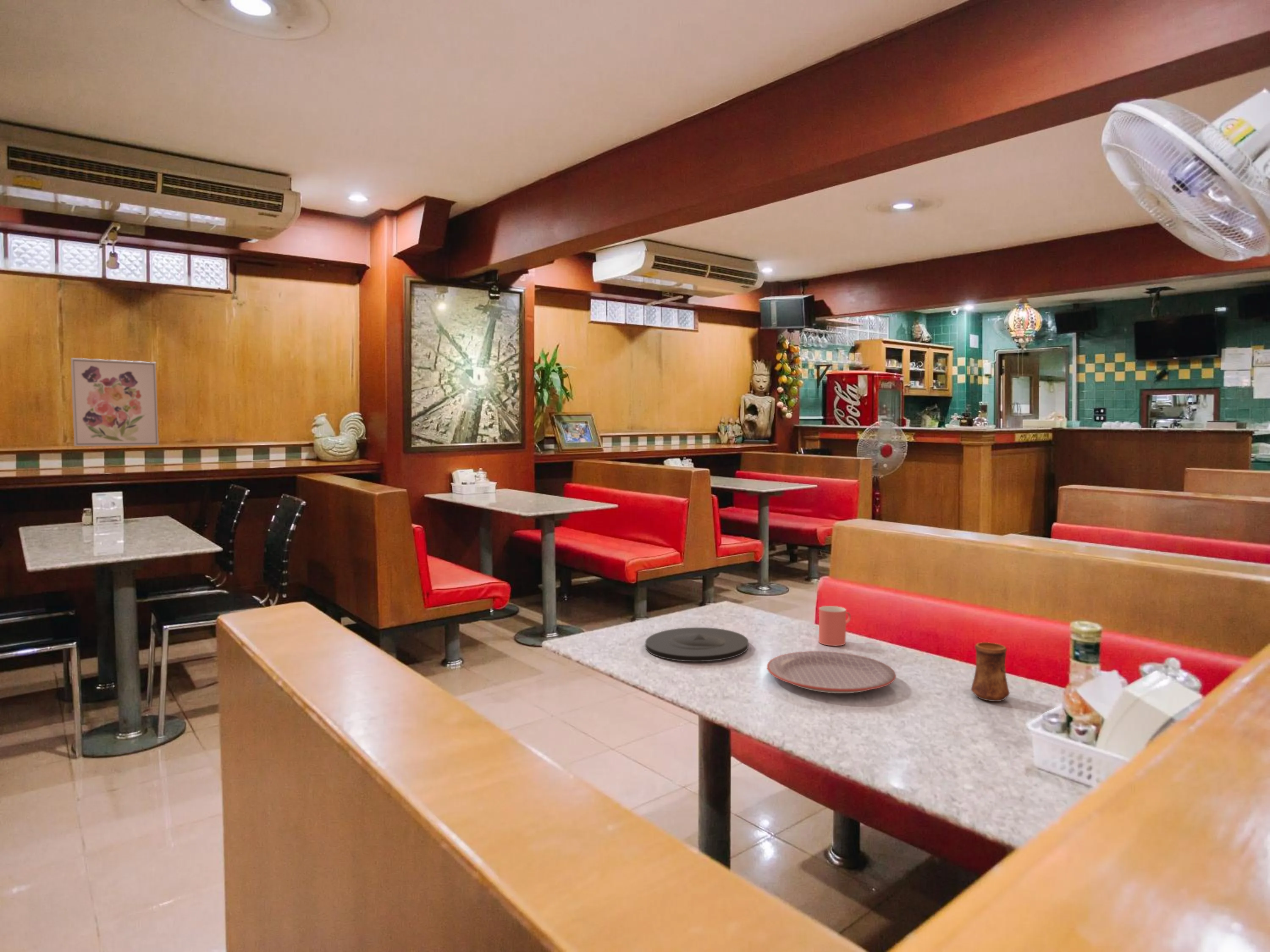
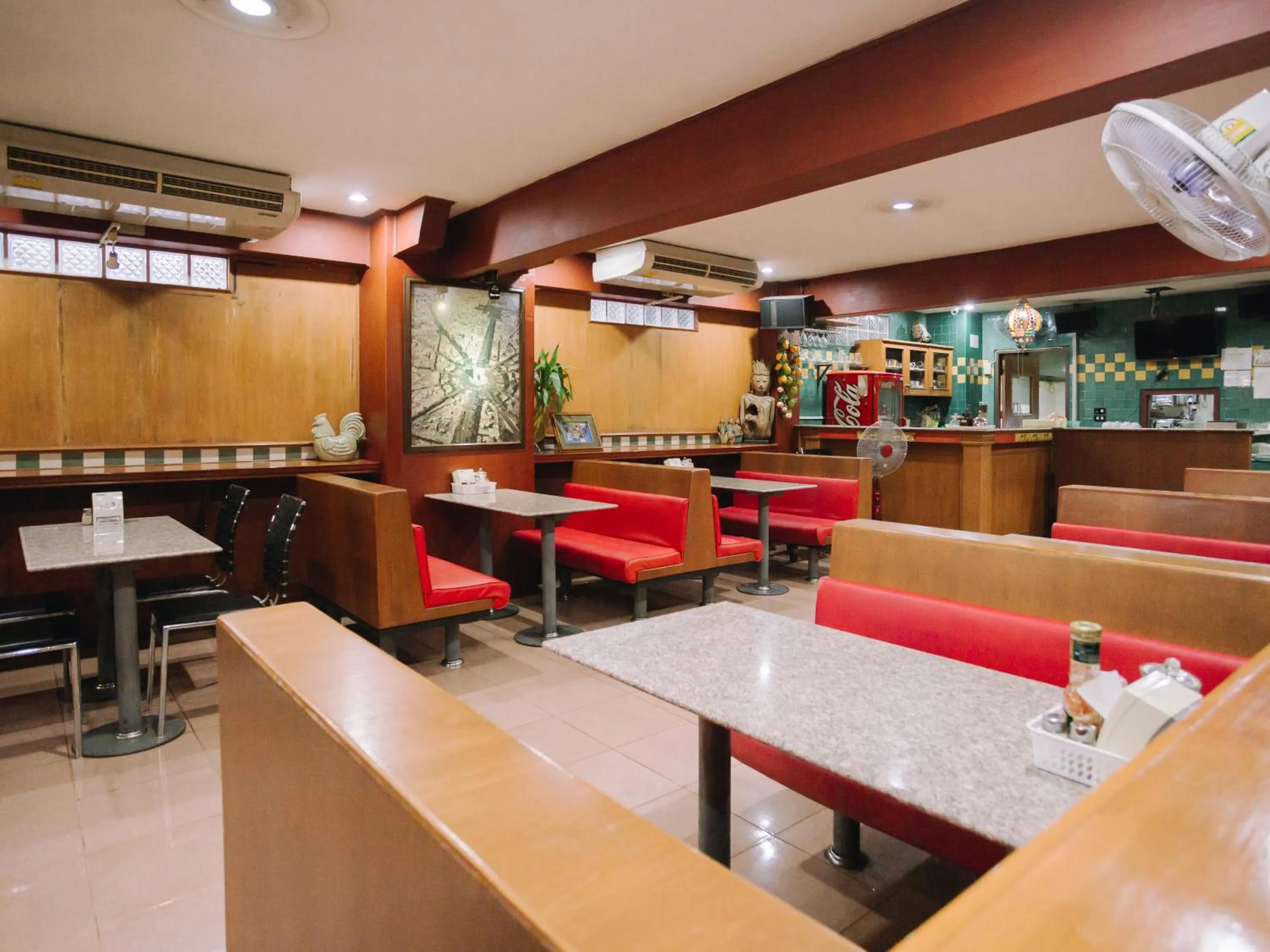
- cup (991, 671)
- wall art (116, 403)
- plate (697, 640)
- plate (830, 674)
- cup (837, 625)
